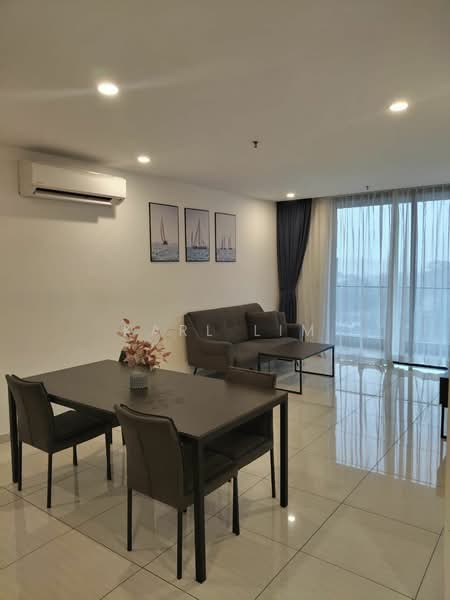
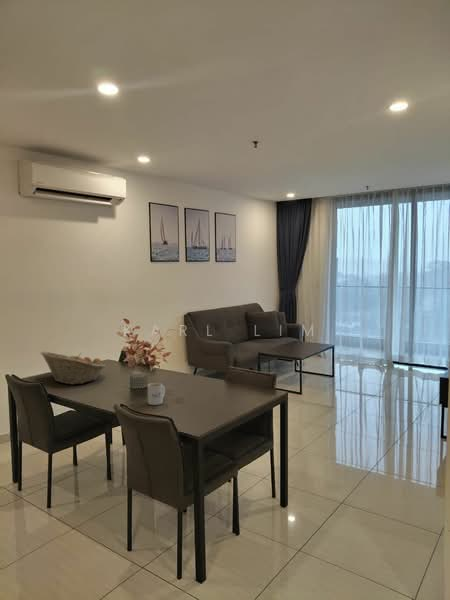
+ mug (157, 393)
+ fruit basket (73, 364)
